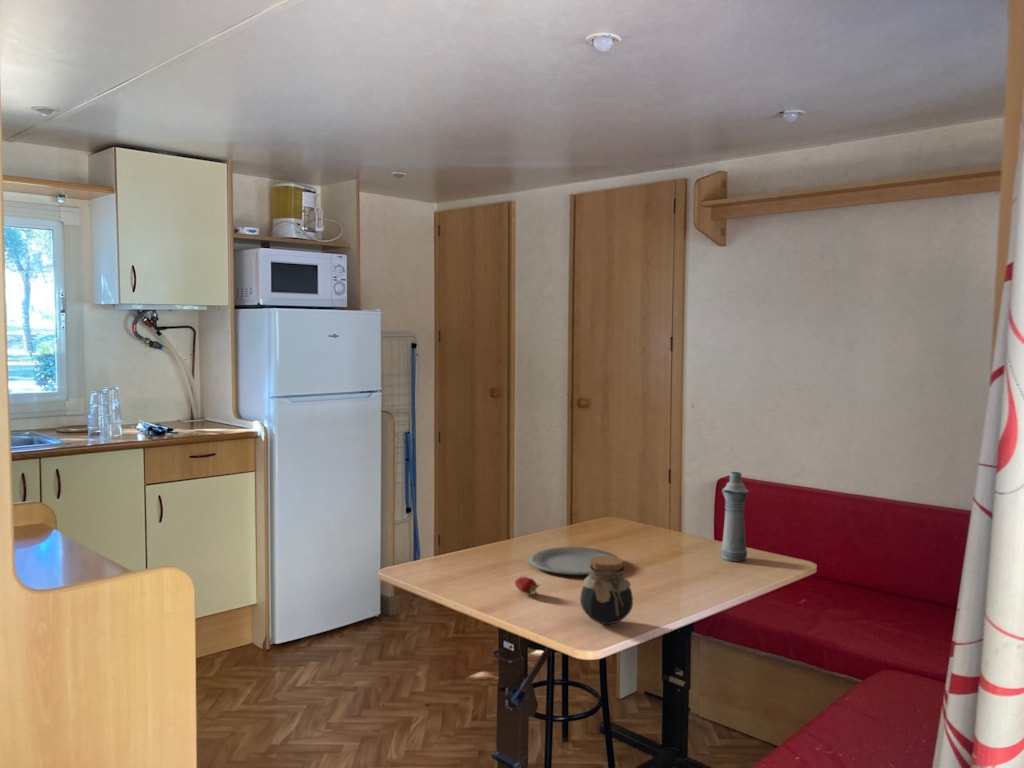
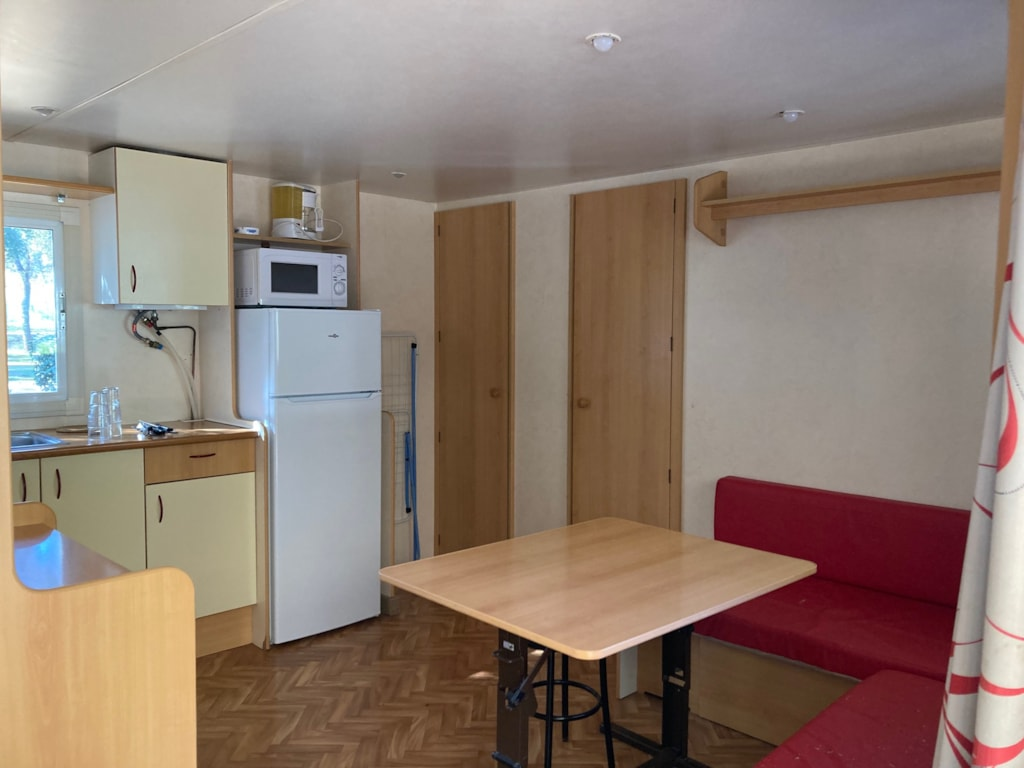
- plate (574, 562)
- fruit (526, 585)
- jar (605, 592)
- bottle (734, 515)
